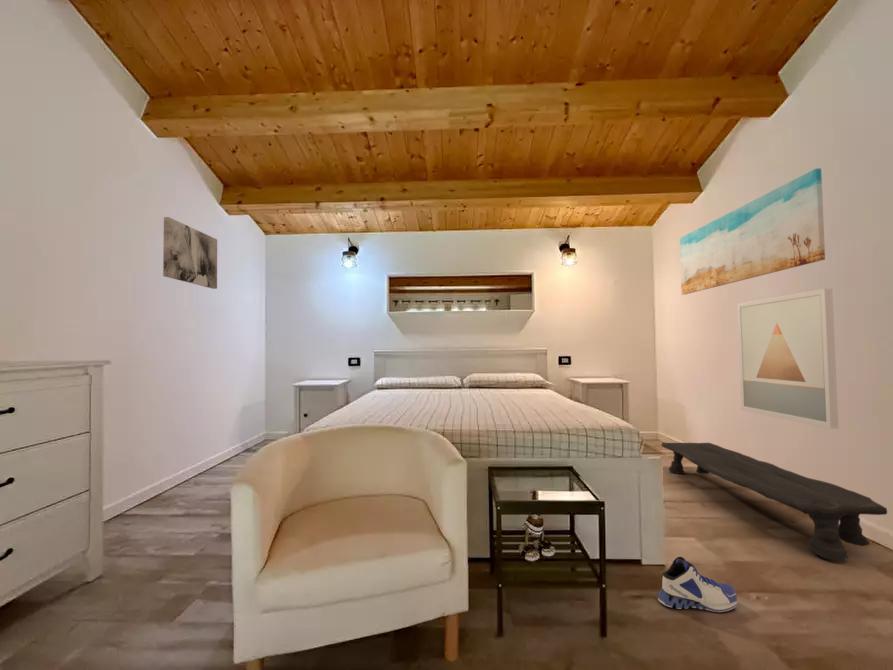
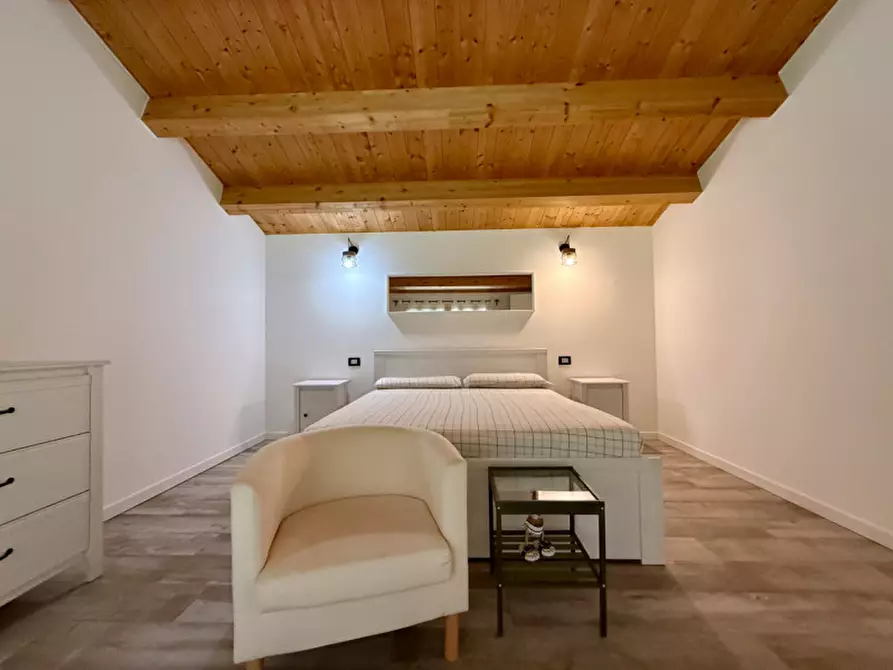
- bench (747, 483)
- sneaker (696, 582)
- wall art (780, 357)
- wall art (192, 256)
- wall art (736, 246)
